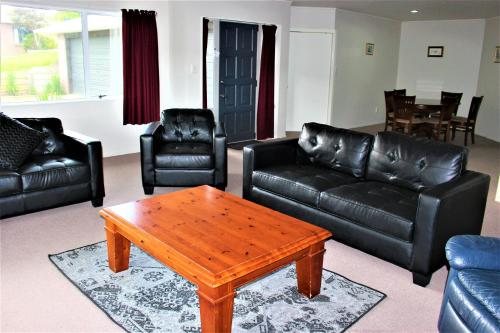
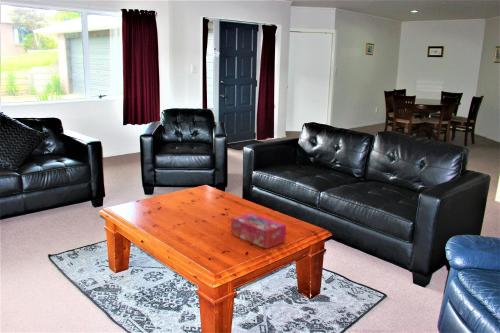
+ tissue box (257, 229)
